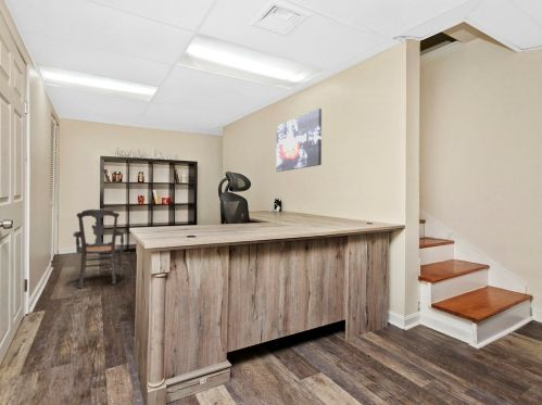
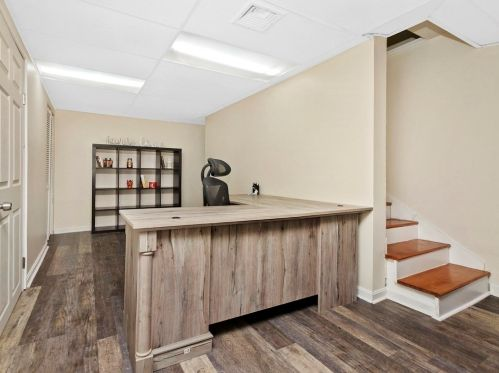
- wall art (297, 143)
- armchair (99, 245)
